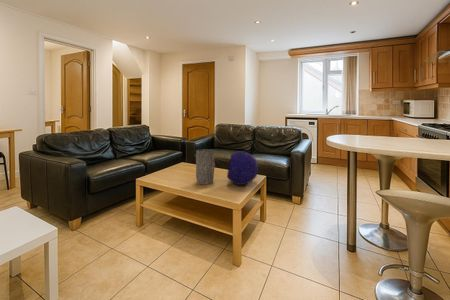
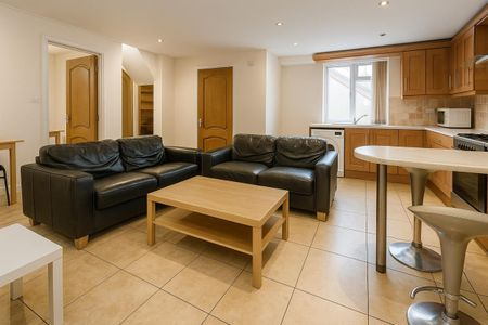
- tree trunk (205, 166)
- decorative orb (242, 168)
